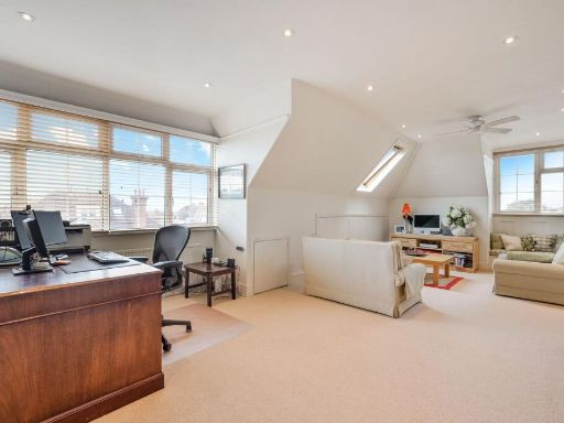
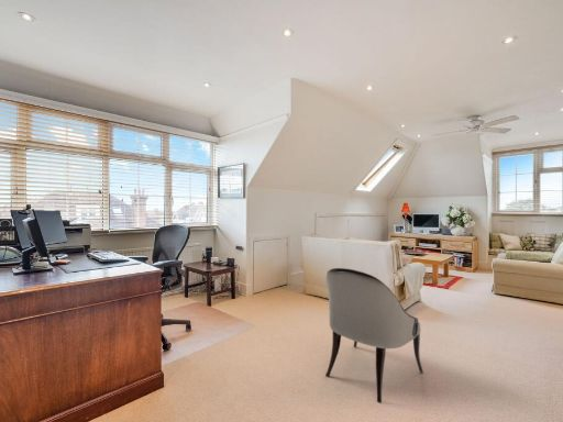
+ armchair (368, 318)
